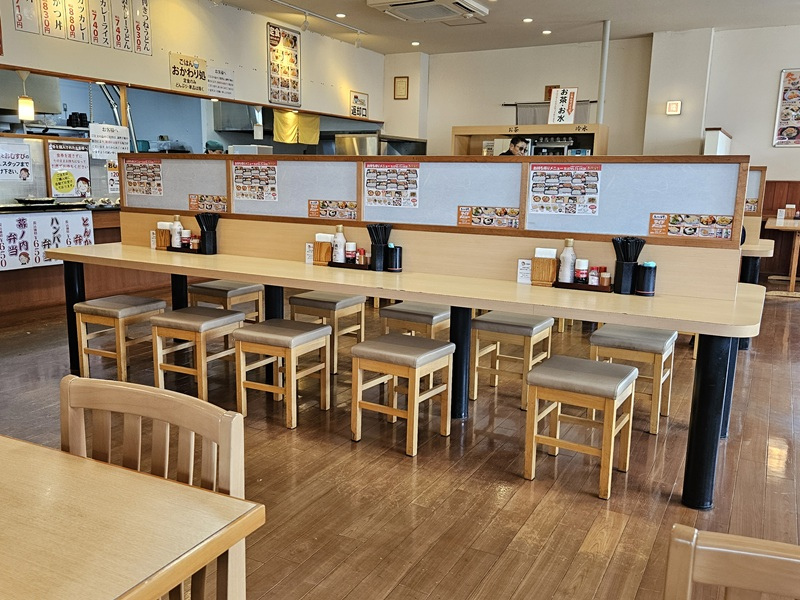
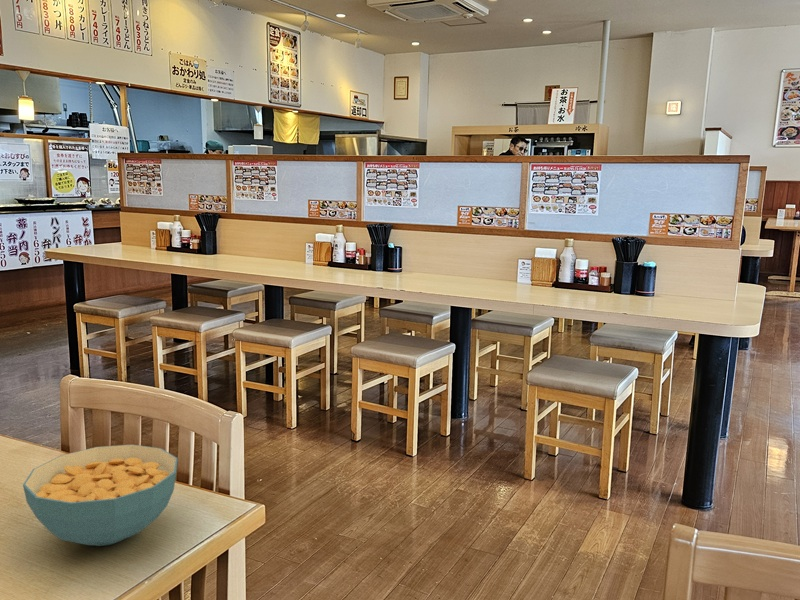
+ cereal bowl (105, 503)
